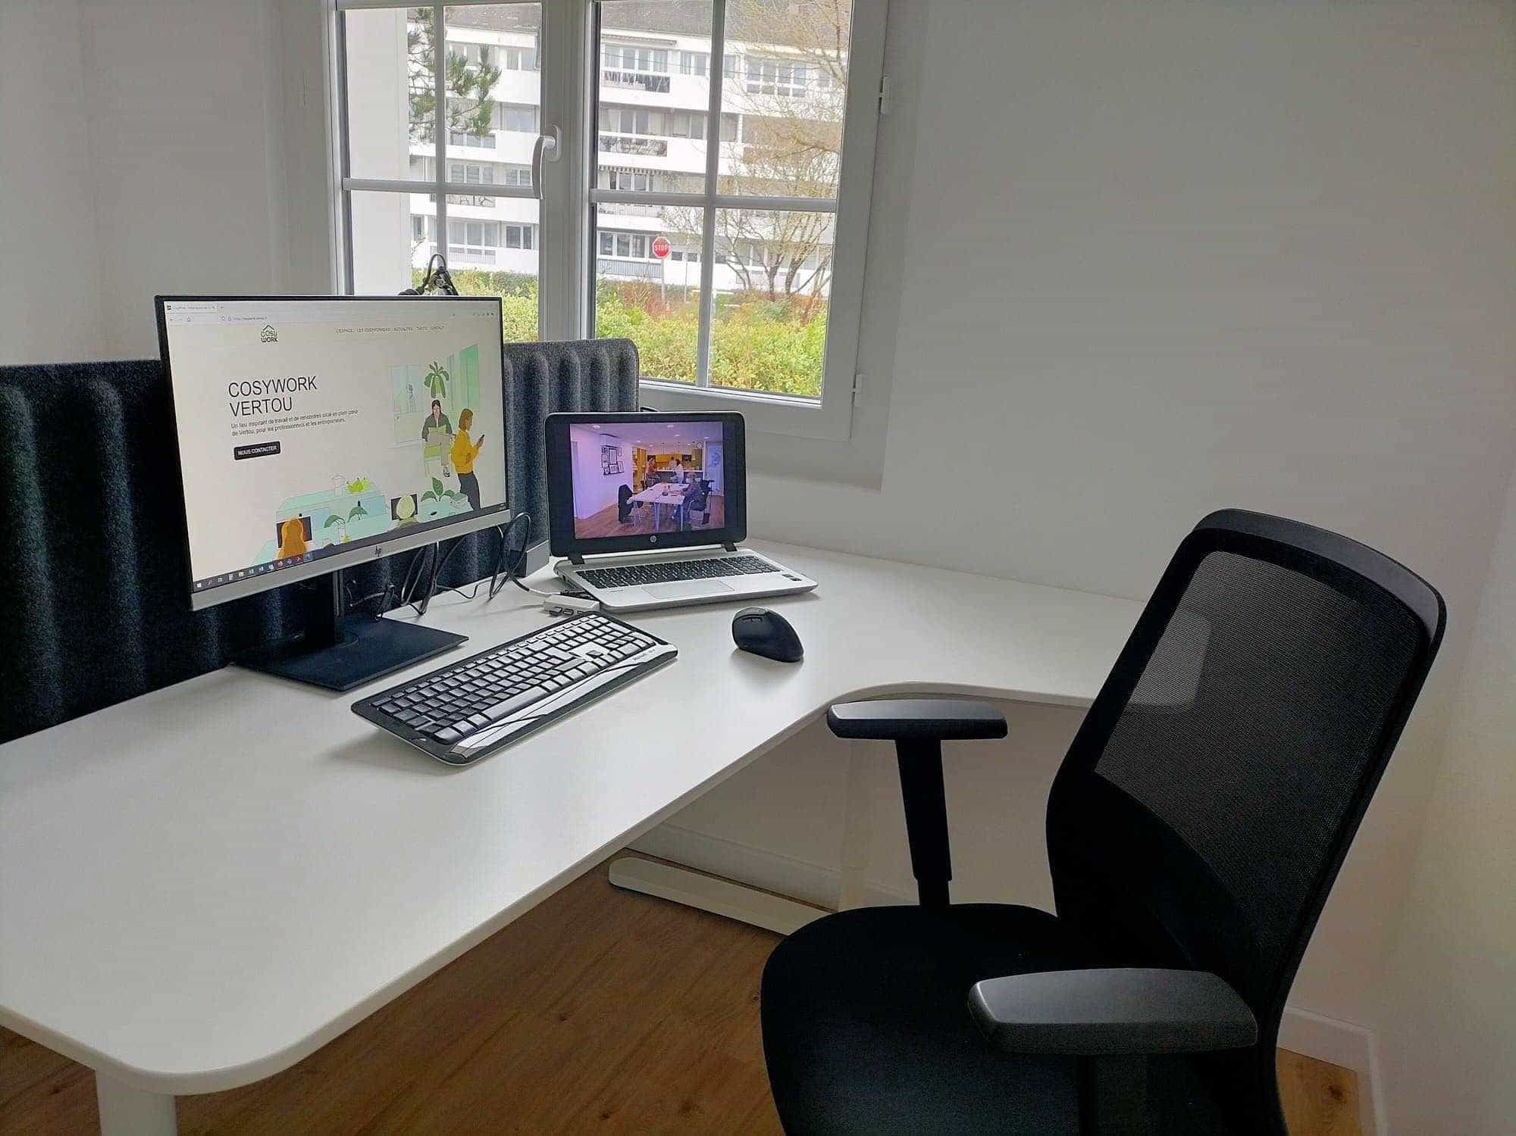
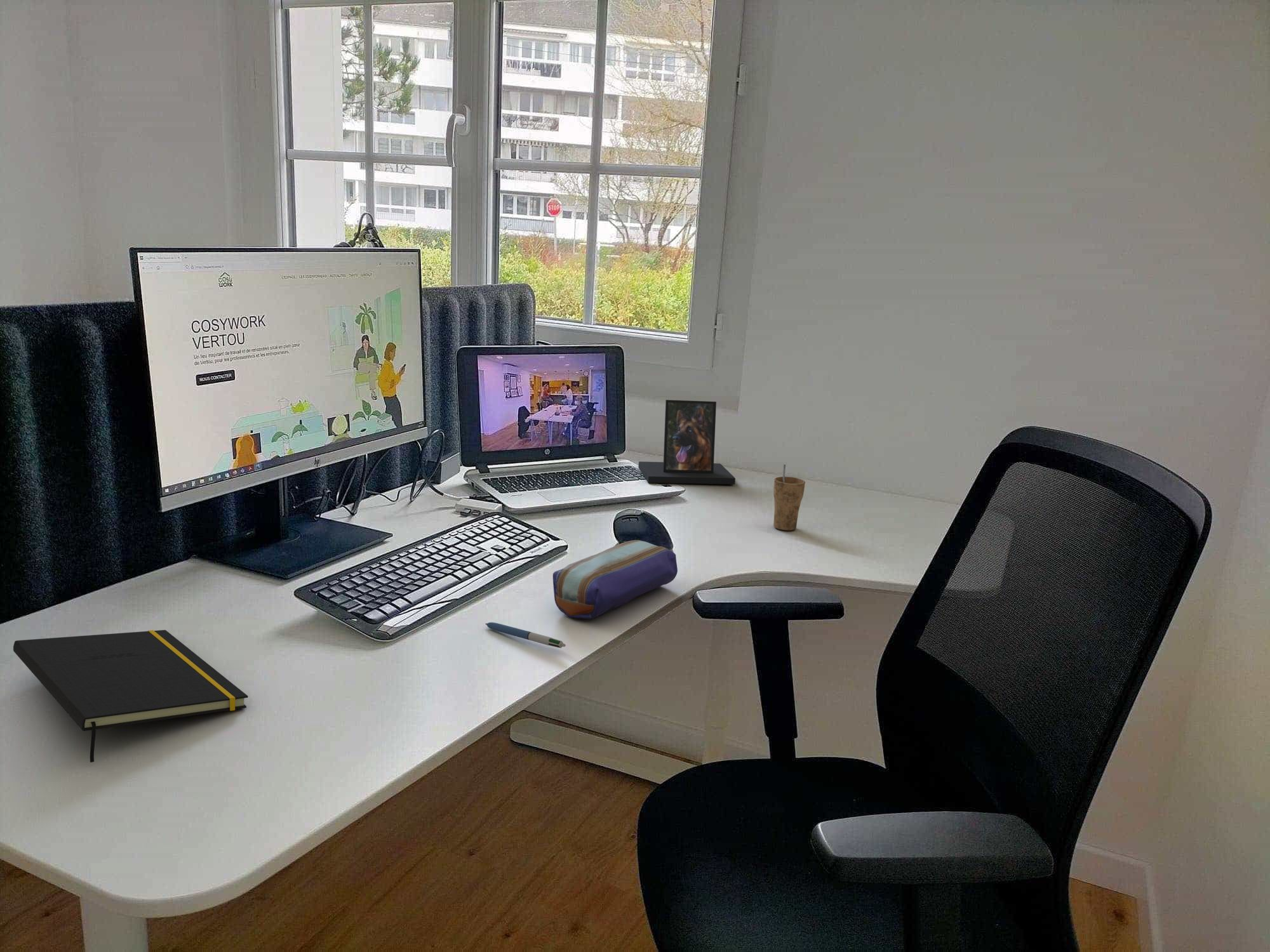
+ photo frame (688, 439)
+ notepad (129, 673)
+ pencil case (618, 576)
+ cup (787, 498)
+ pen (525, 633)
